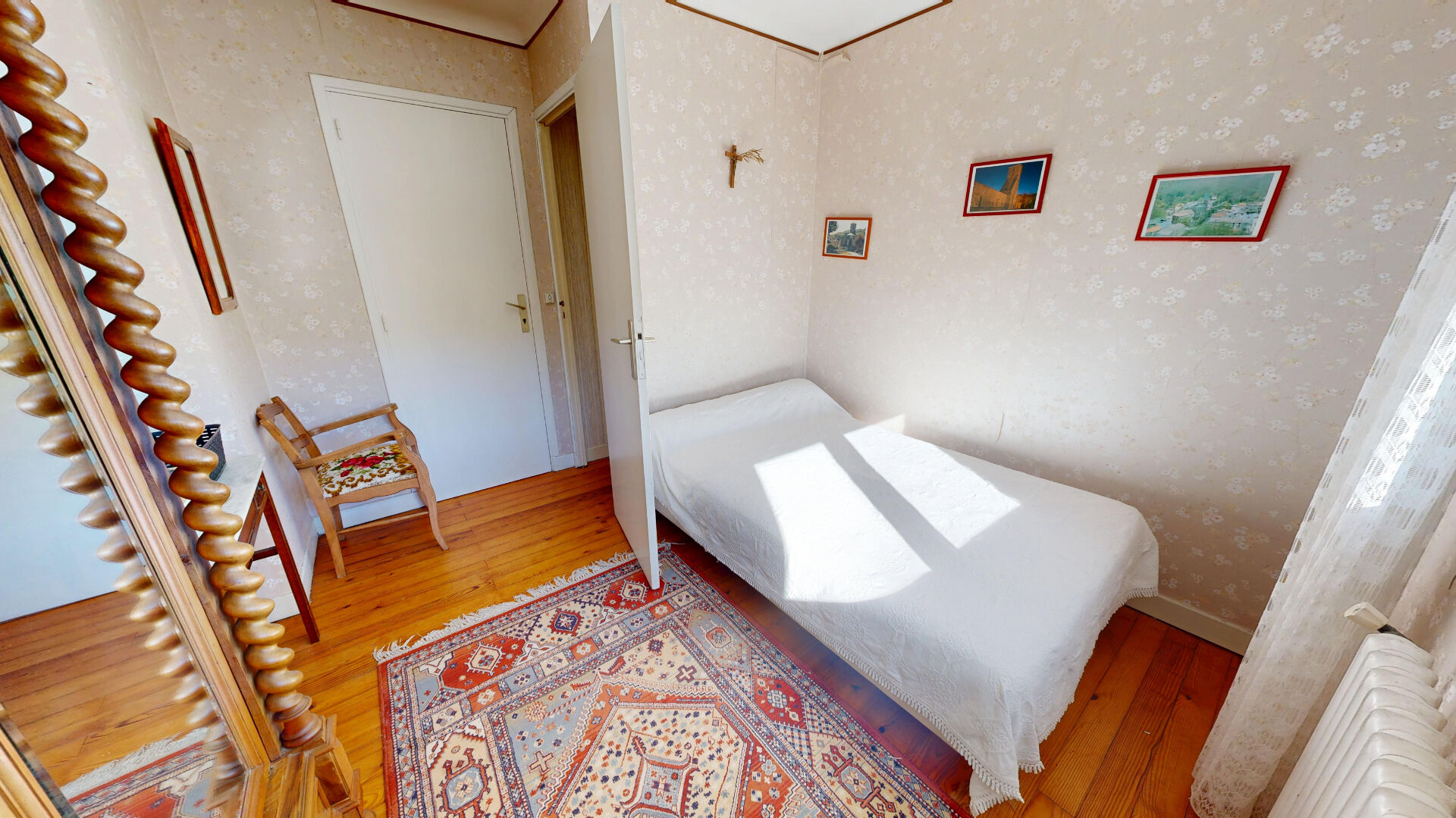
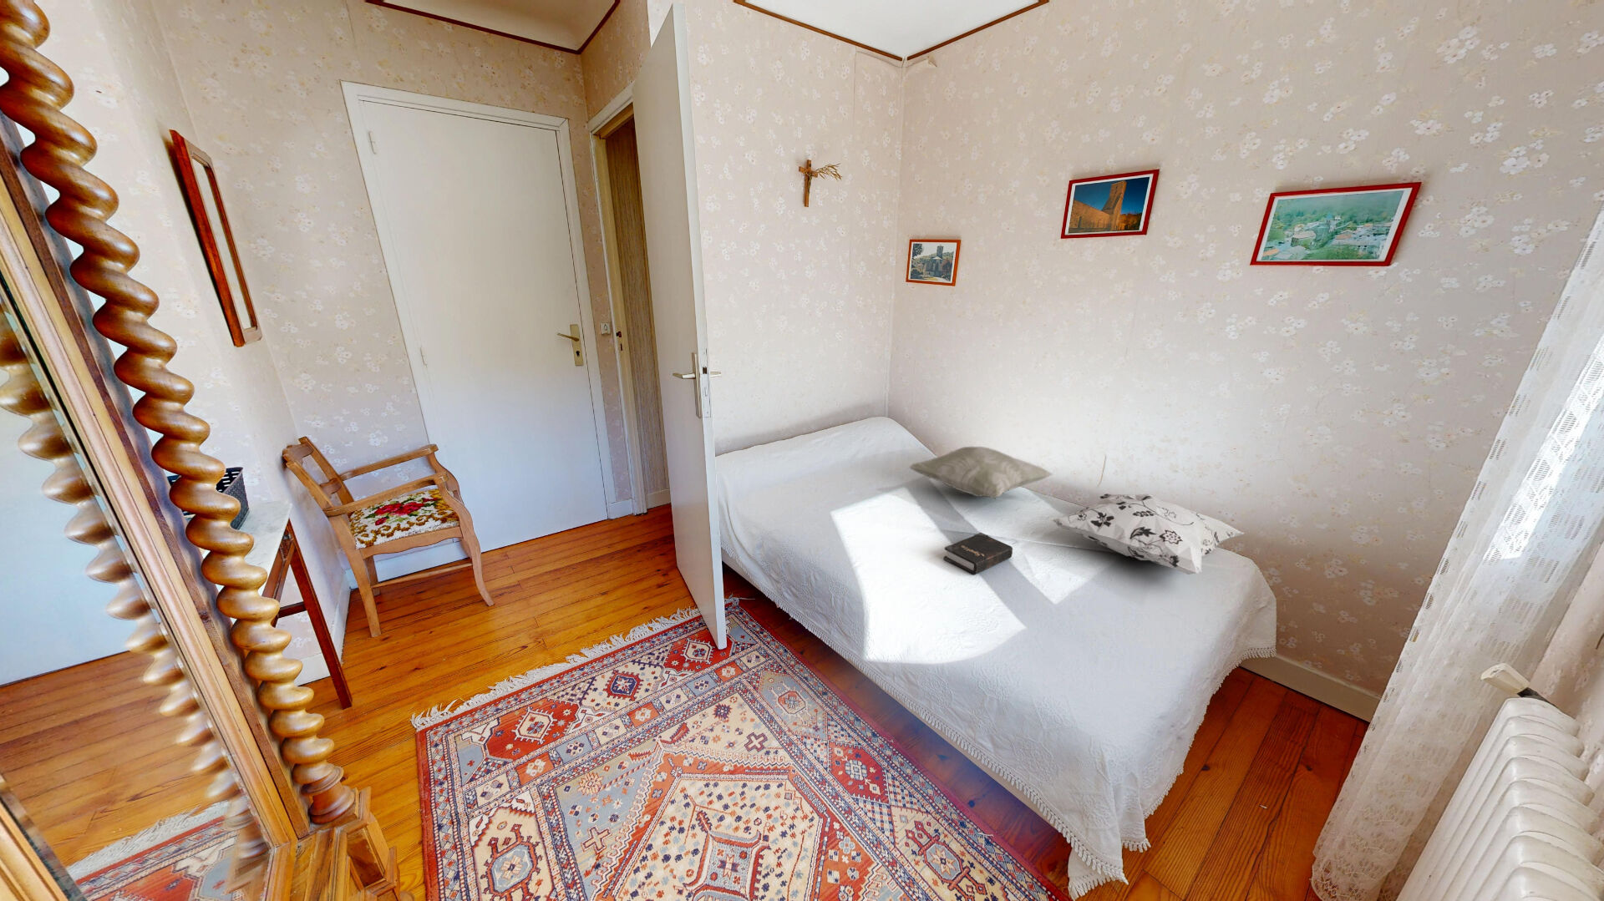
+ hardback book (978, 553)
+ decorative pillow (1146, 527)
+ decorative pillow (980, 470)
